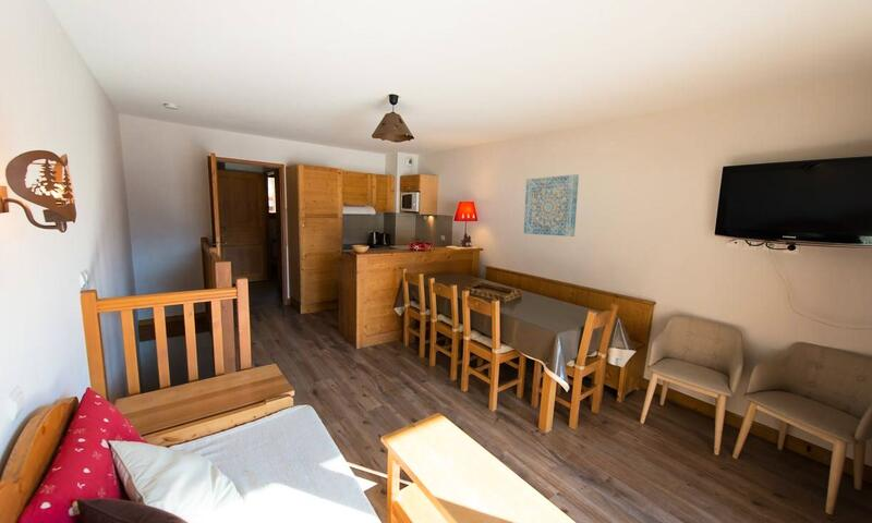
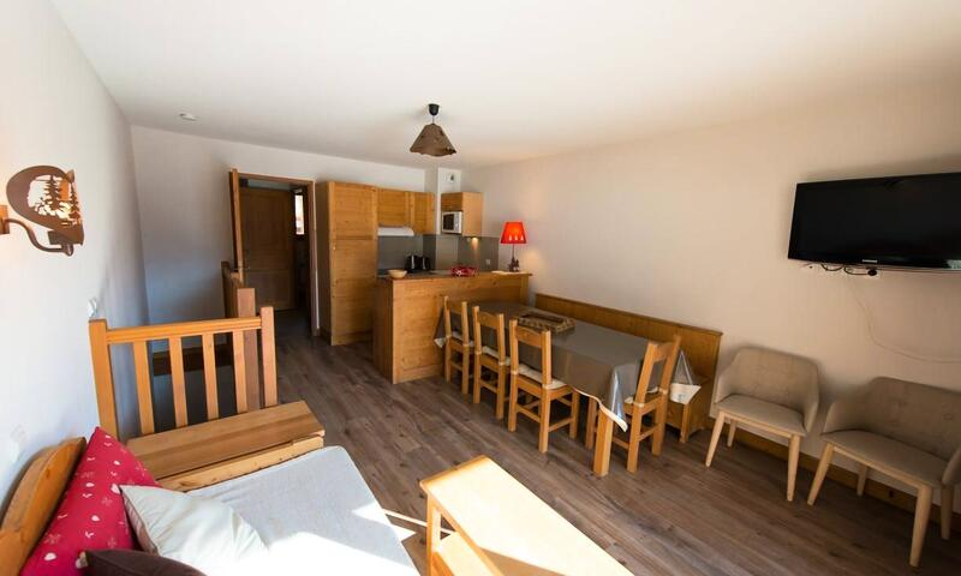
- wall art (548, 206)
